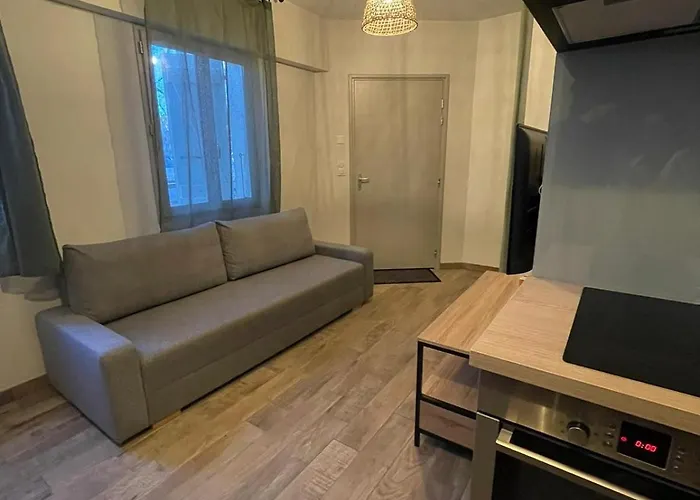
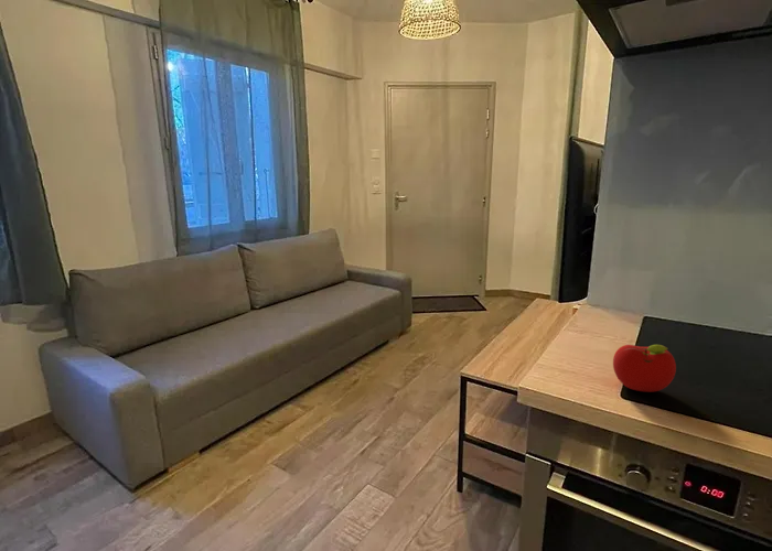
+ fruit (643, 365)
